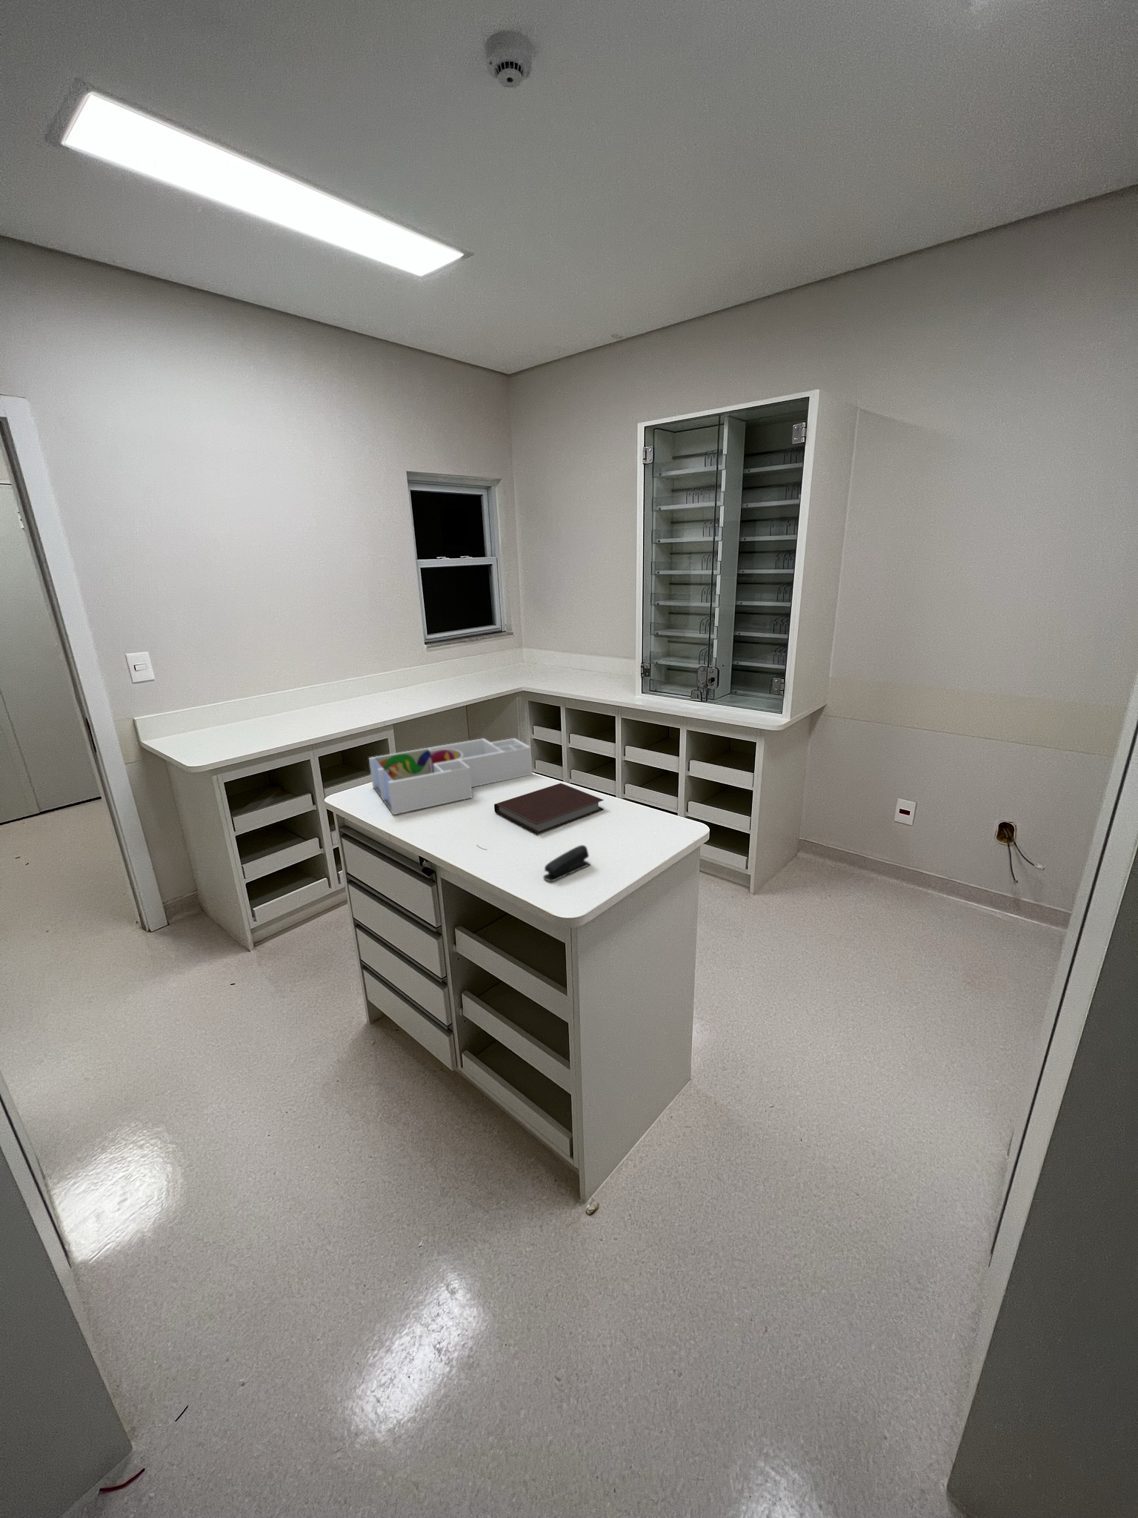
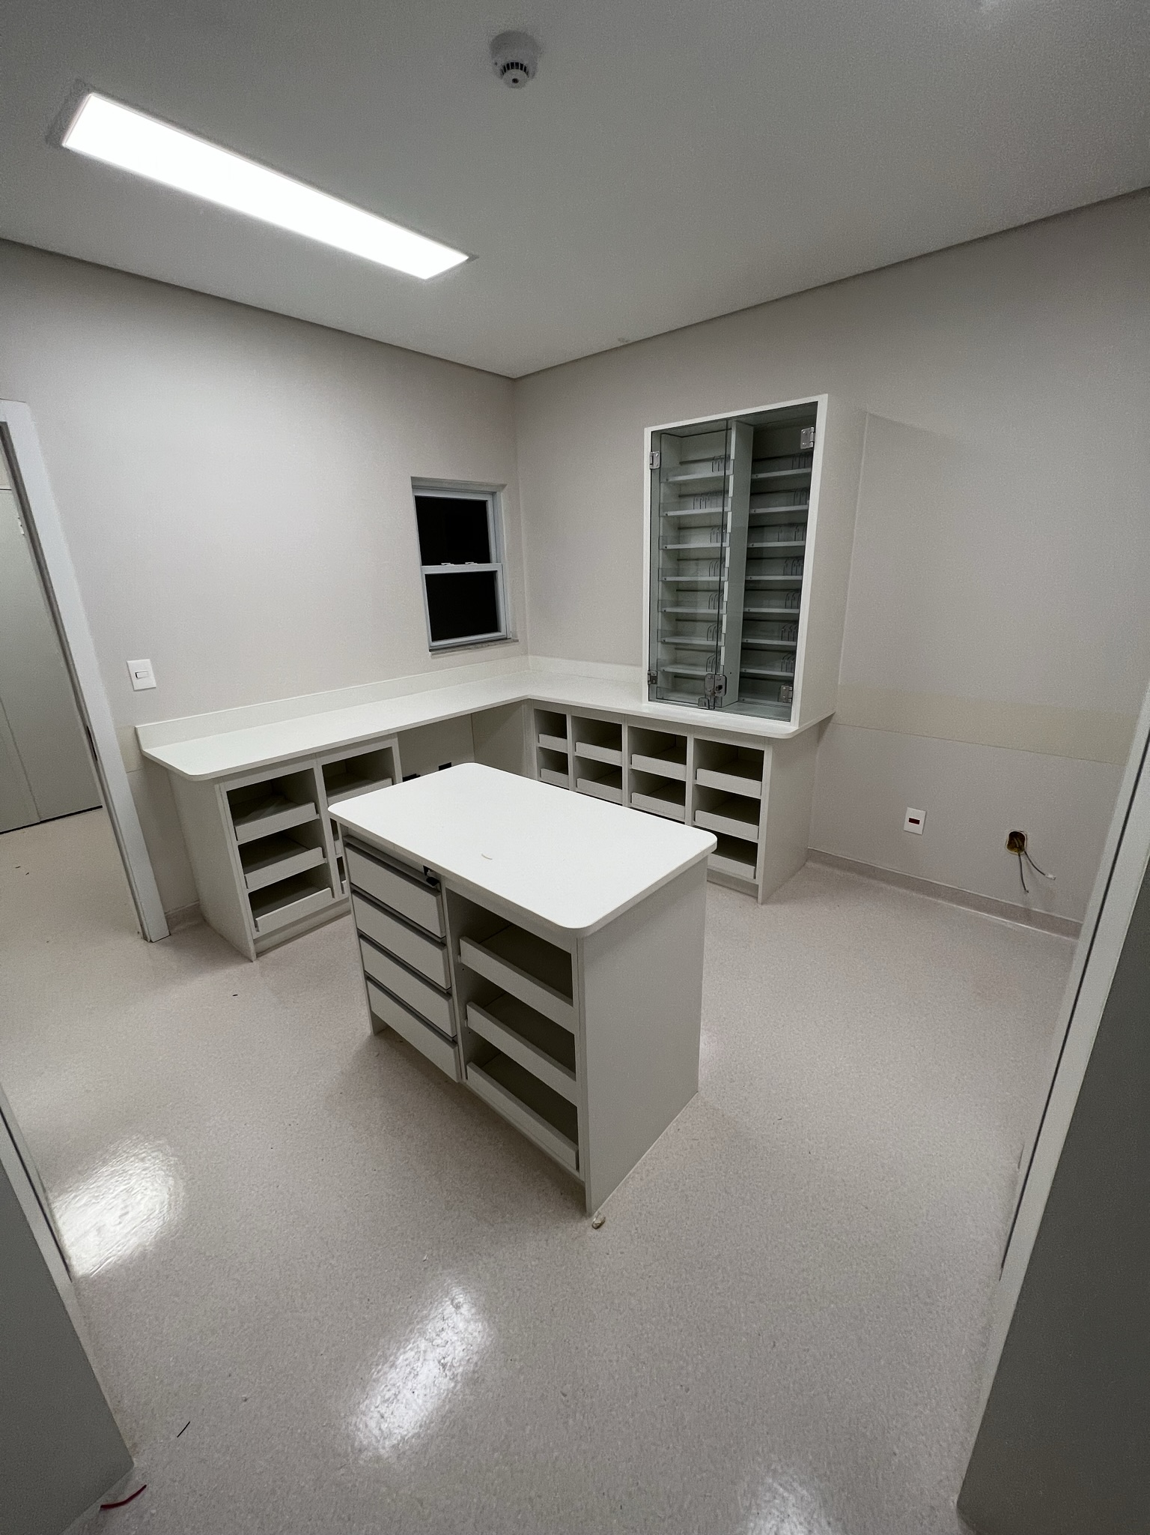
- notebook (549, 806)
- desk organizer (457, 770)
- stapler (567, 862)
